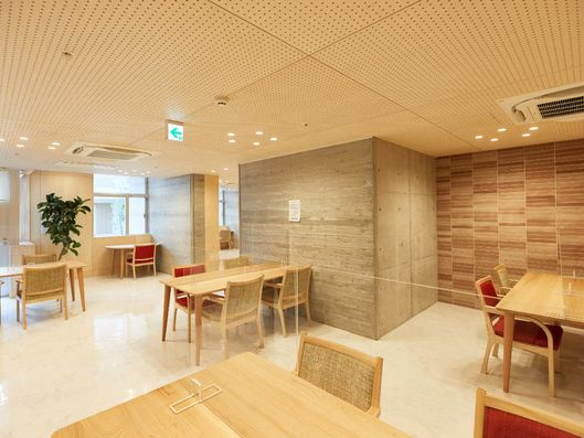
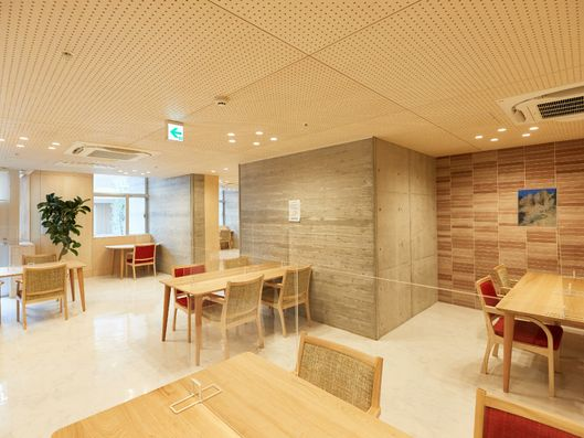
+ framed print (537, 207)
